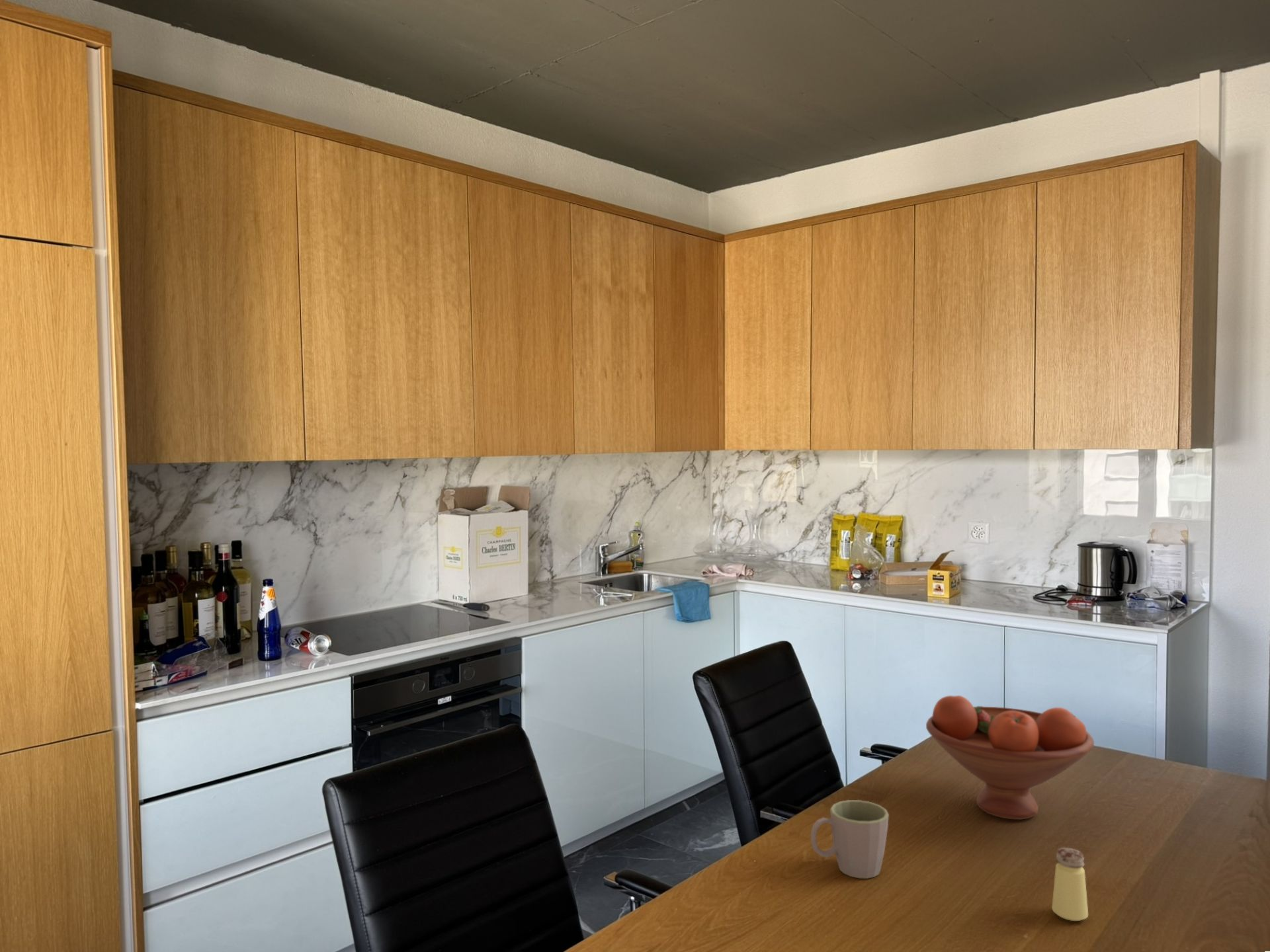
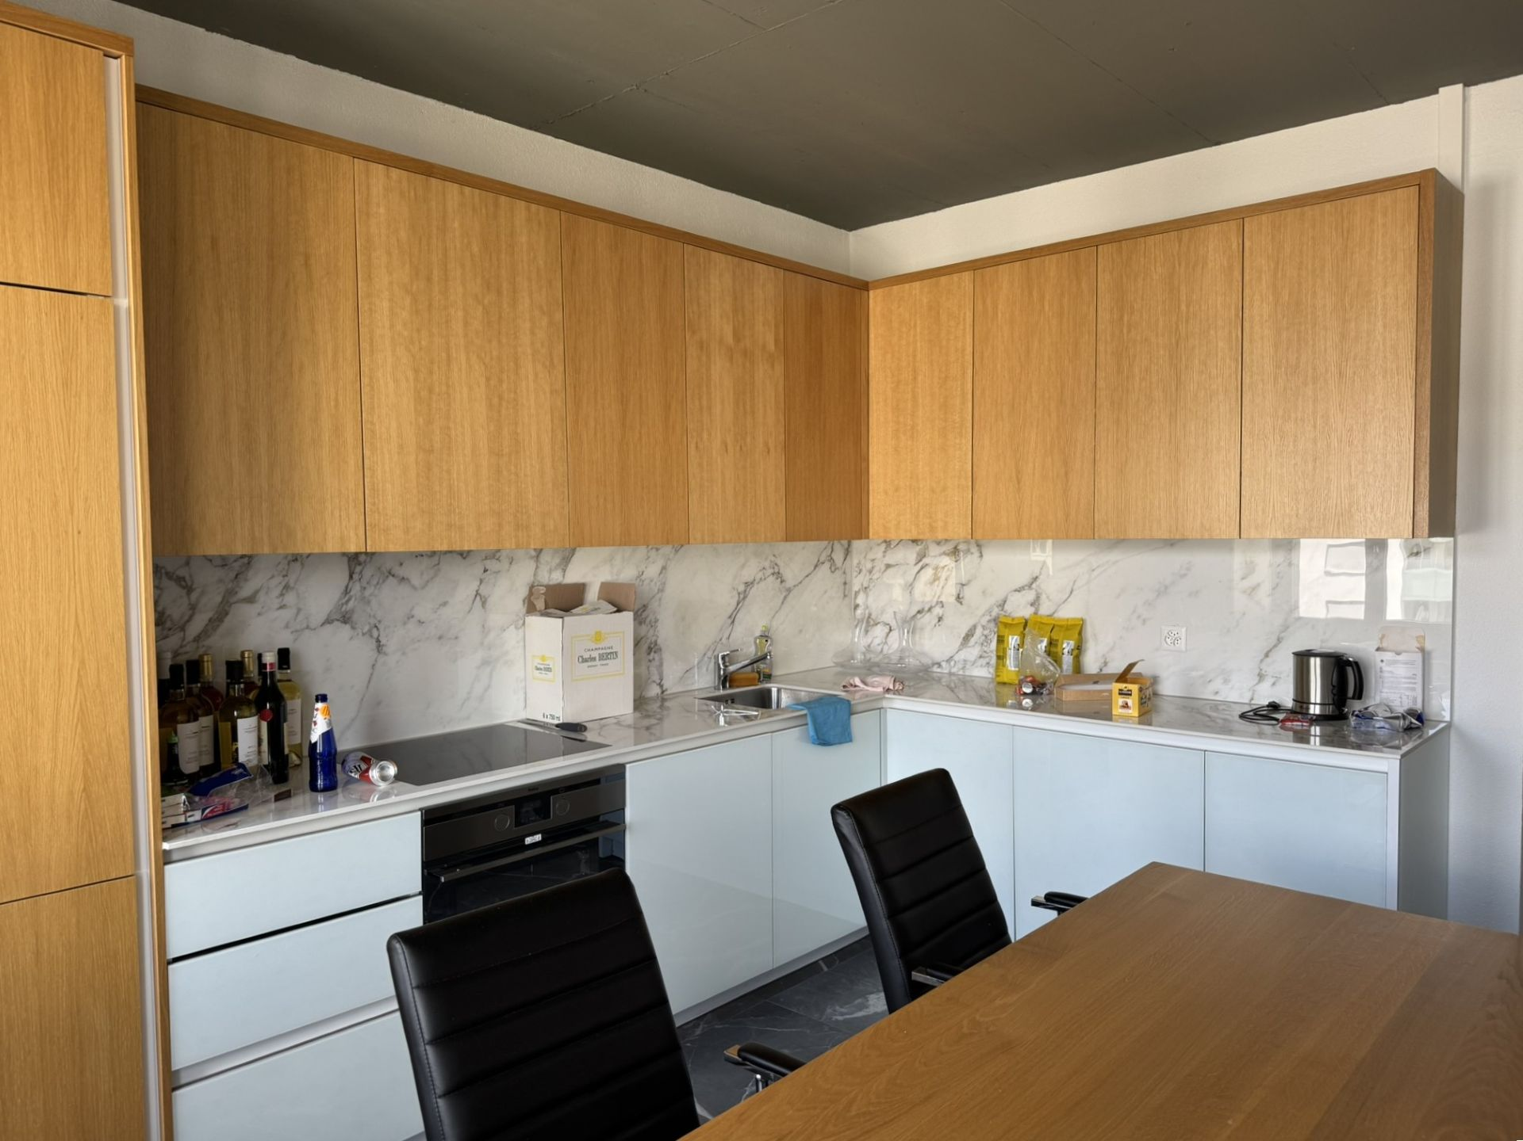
- mug (849, 840)
- saltshaker (1070, 882)
- fruit bowl (1007, 753)
